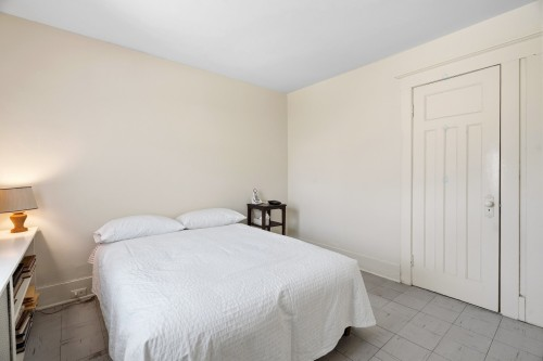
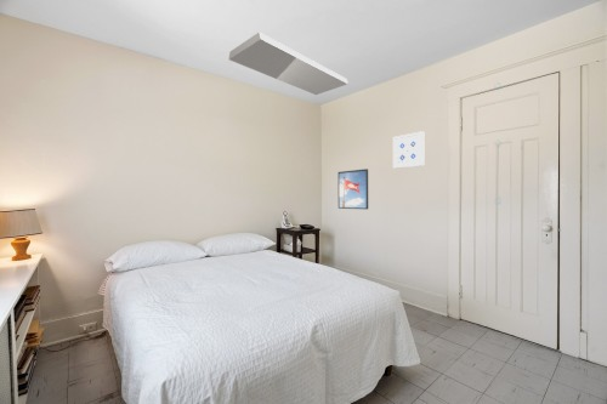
+ ceiling light (294, 68)
+ wall art (408, 150)
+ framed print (352, 189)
